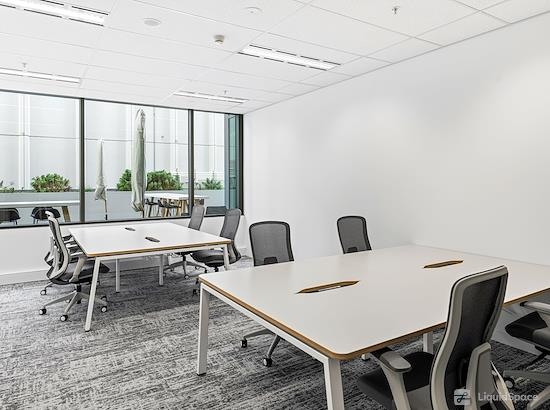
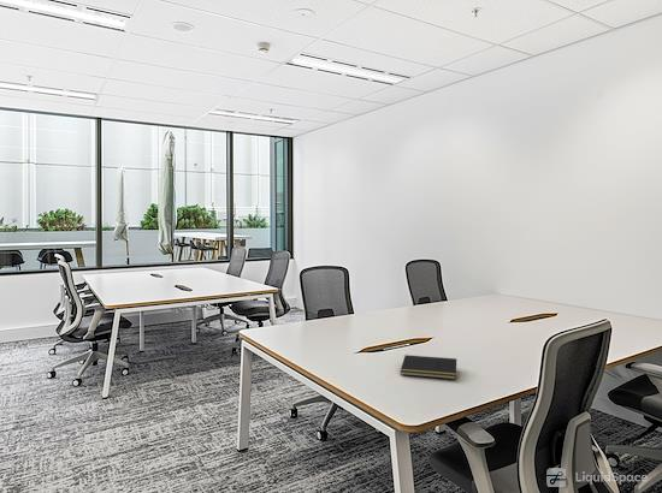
+ notepad (428, 366)
